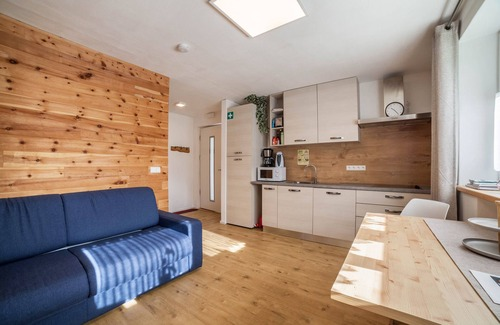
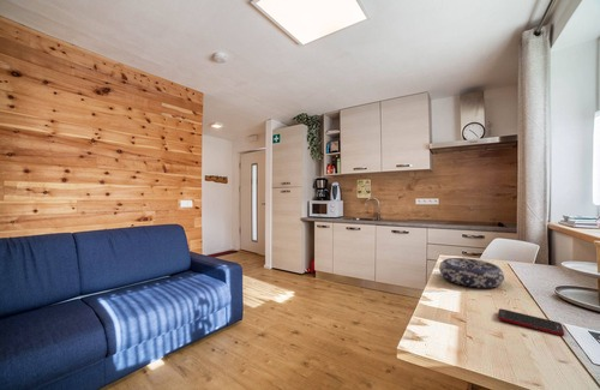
+ cell phone (528, 320)
+ decorative bowl (469, 271)
